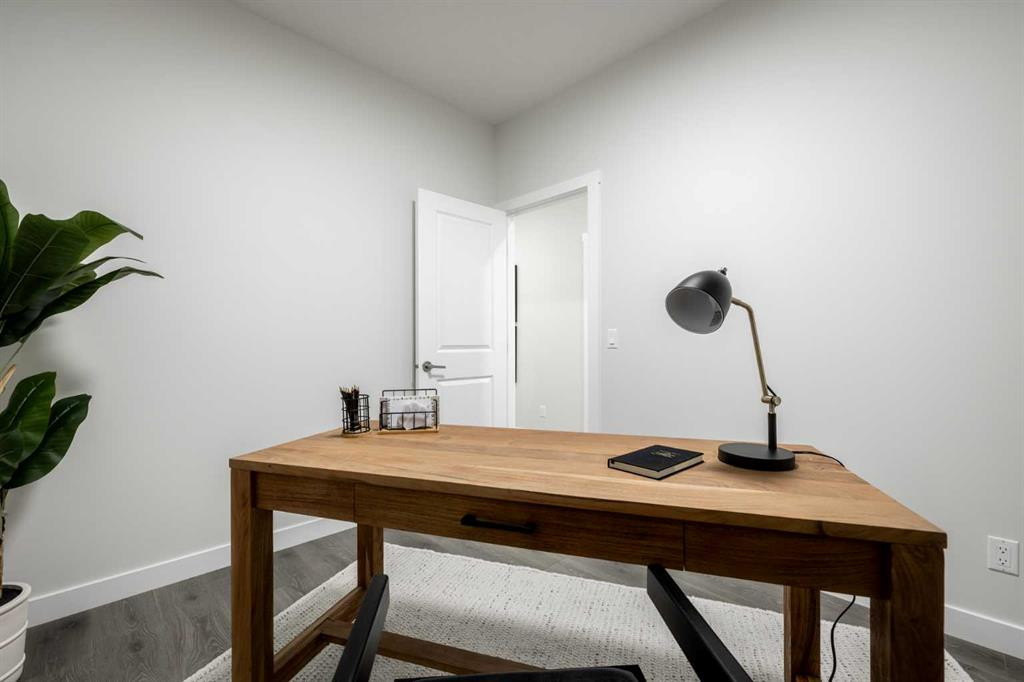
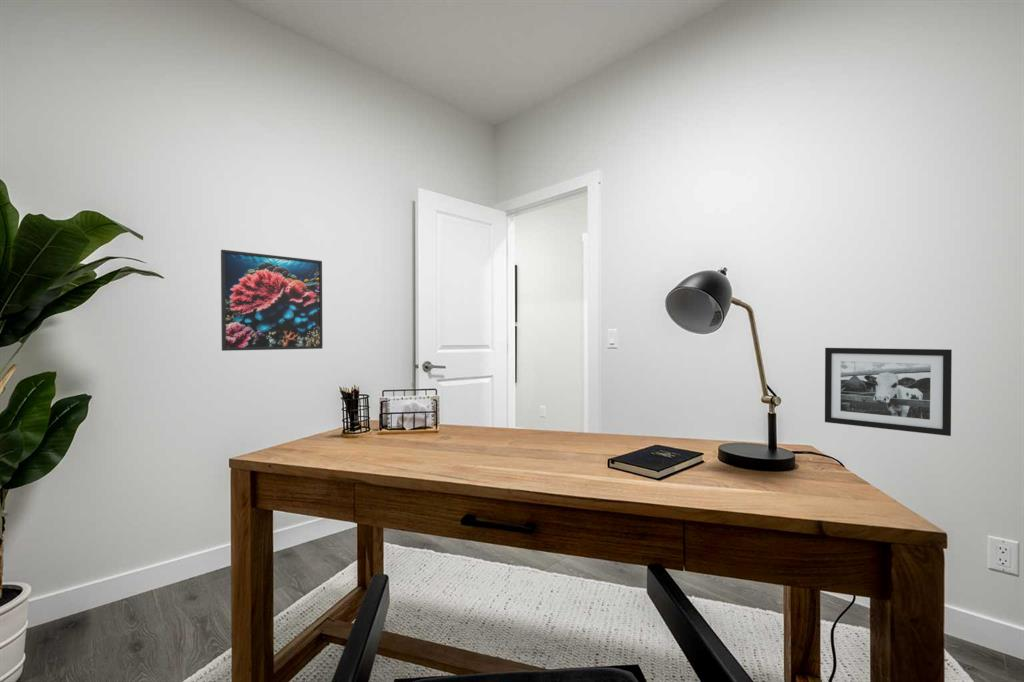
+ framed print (275, 302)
+ picture frame (883, 388)
